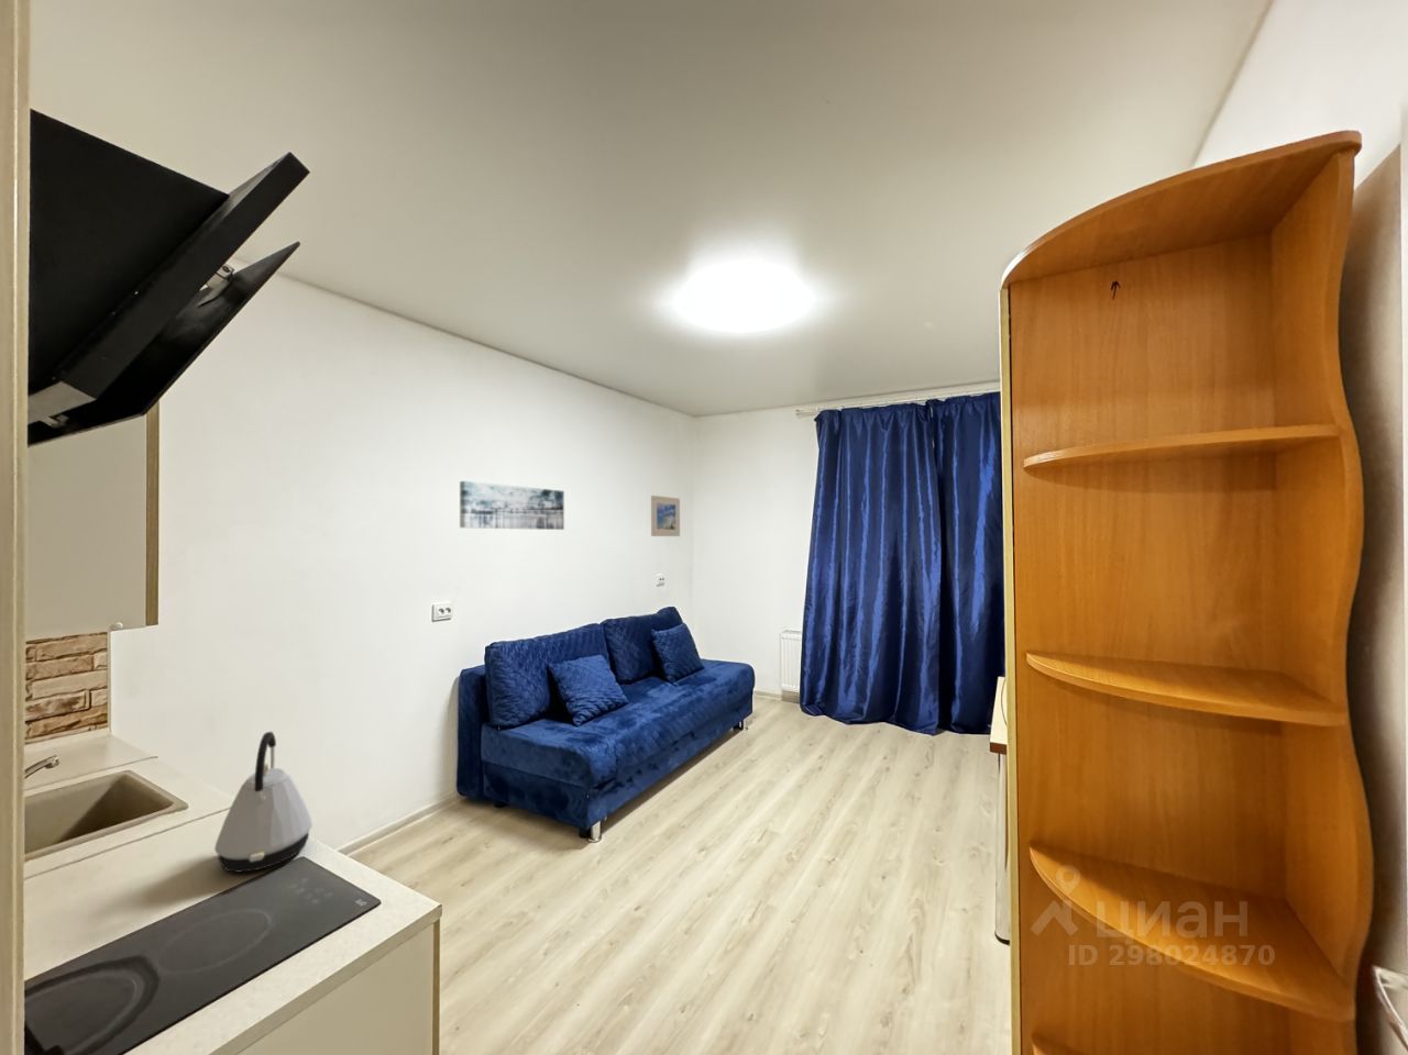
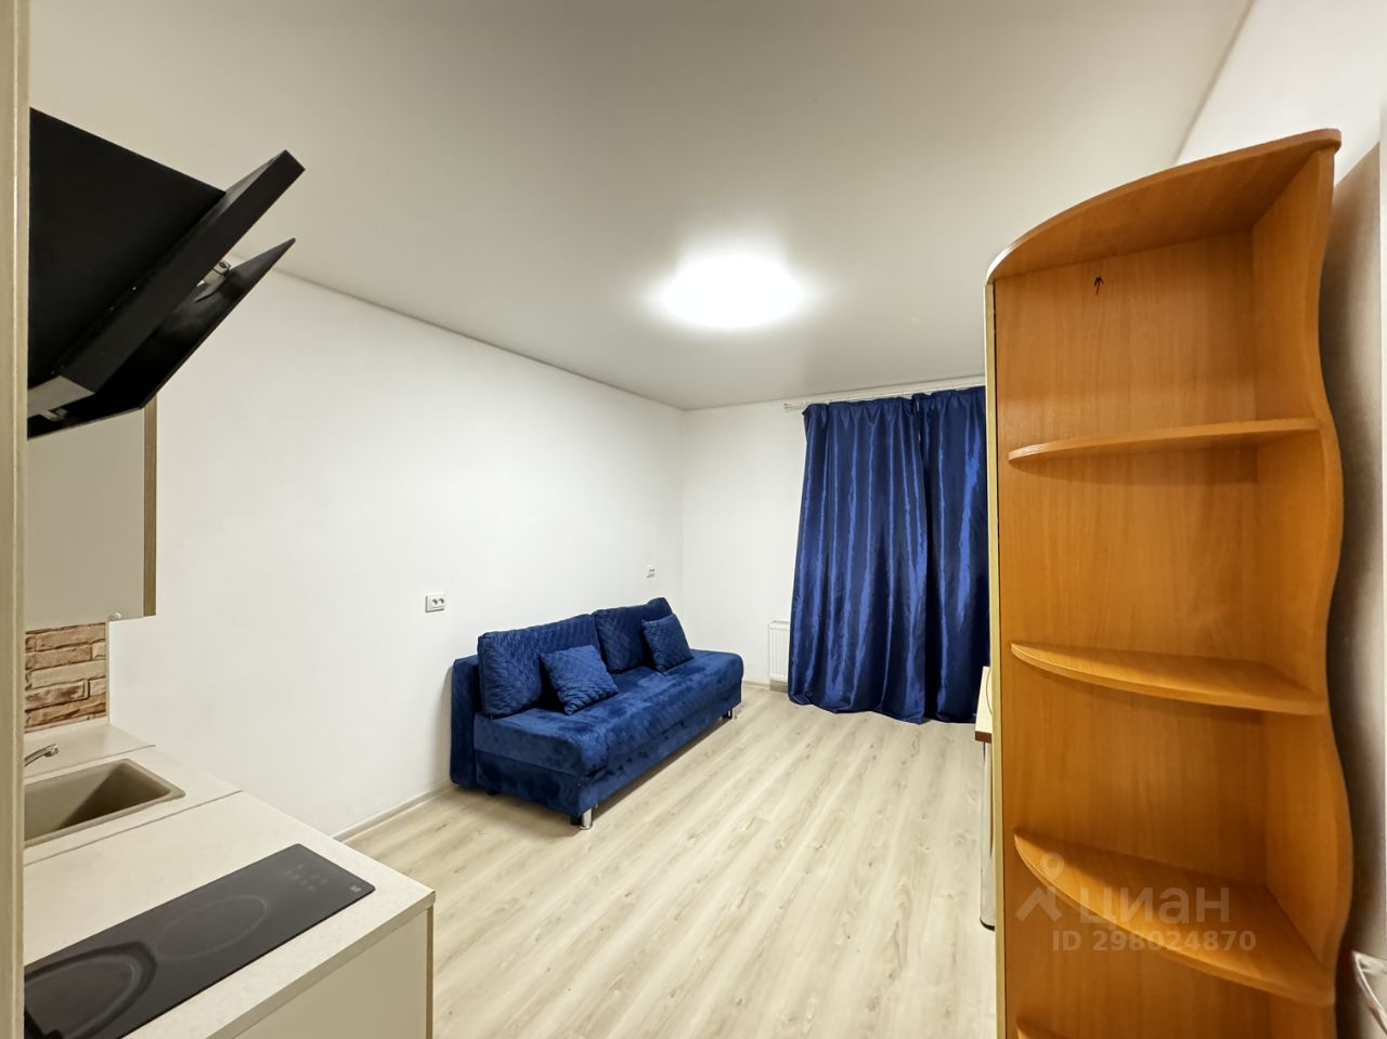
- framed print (665, 516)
- kettle (266, 793)
- wall art (516, 506)
